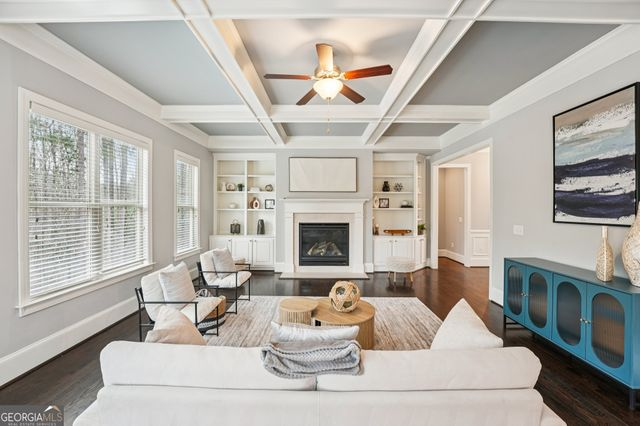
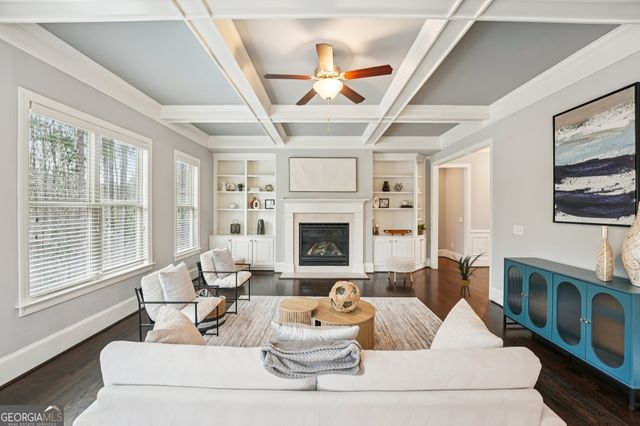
+ house plant (468, 275)
